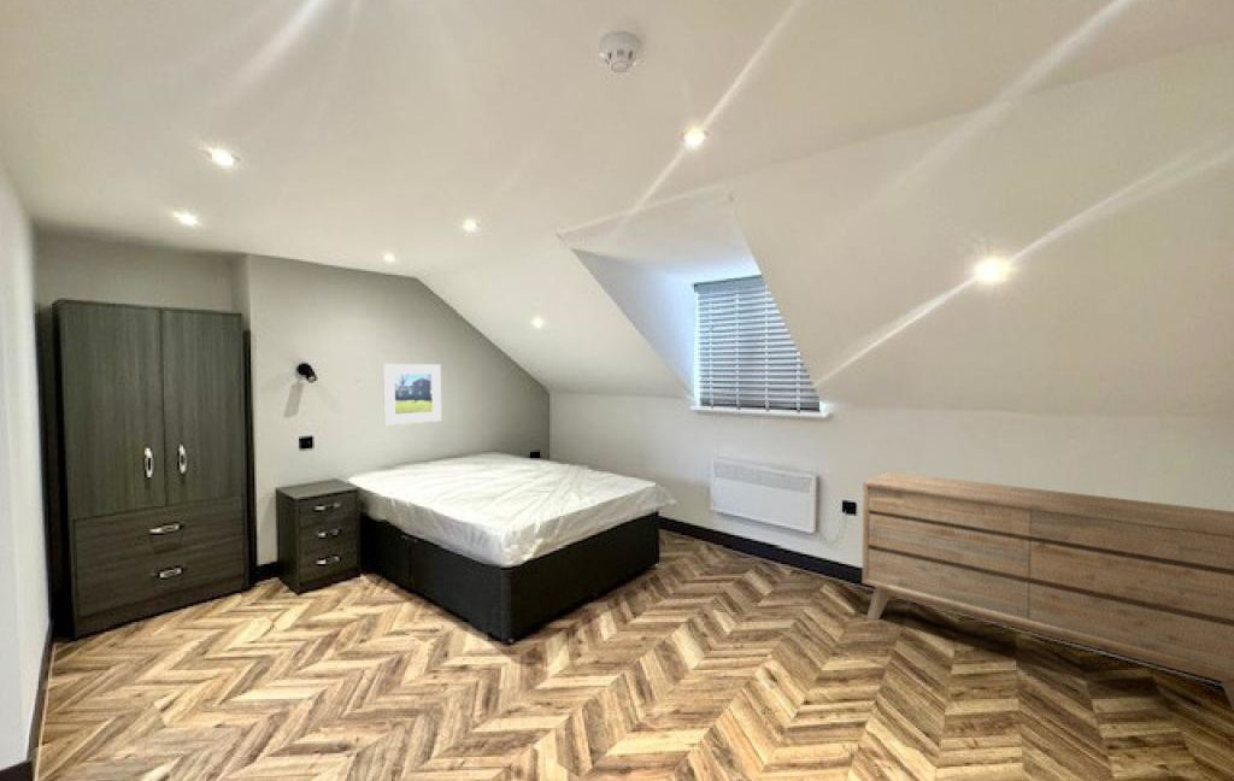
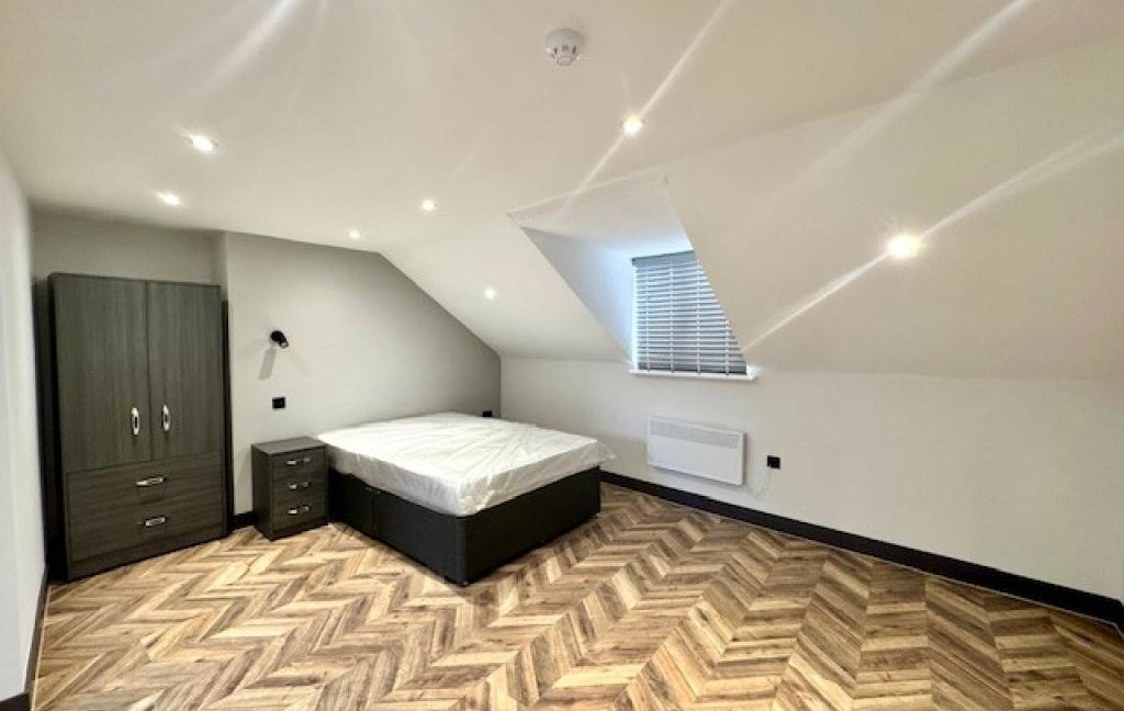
- dresser (1033, 572)
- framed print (413, 393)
